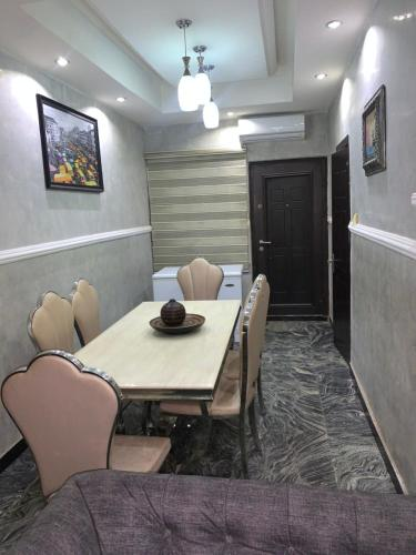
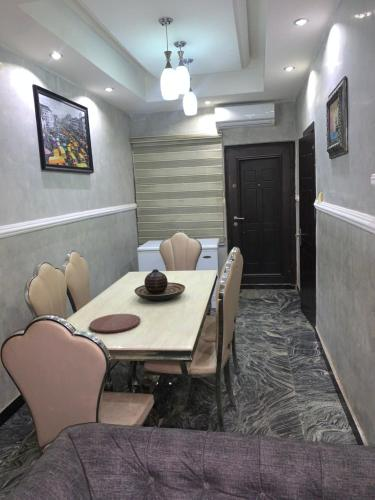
+ plate (115, 322)
